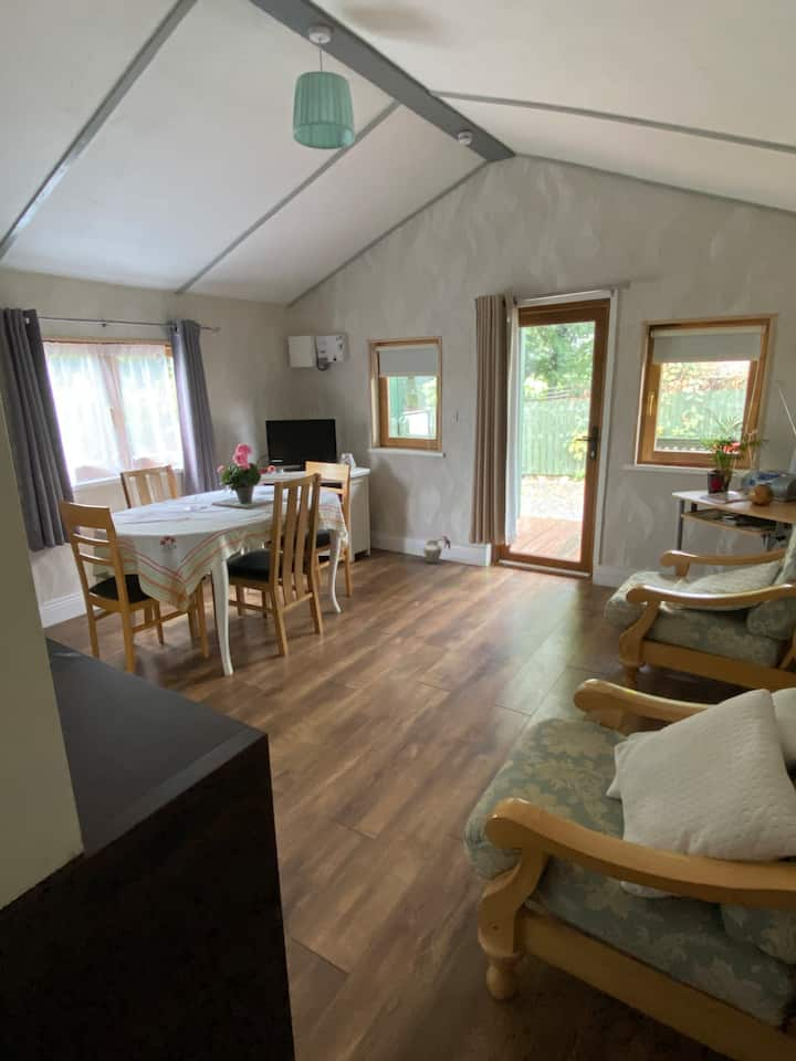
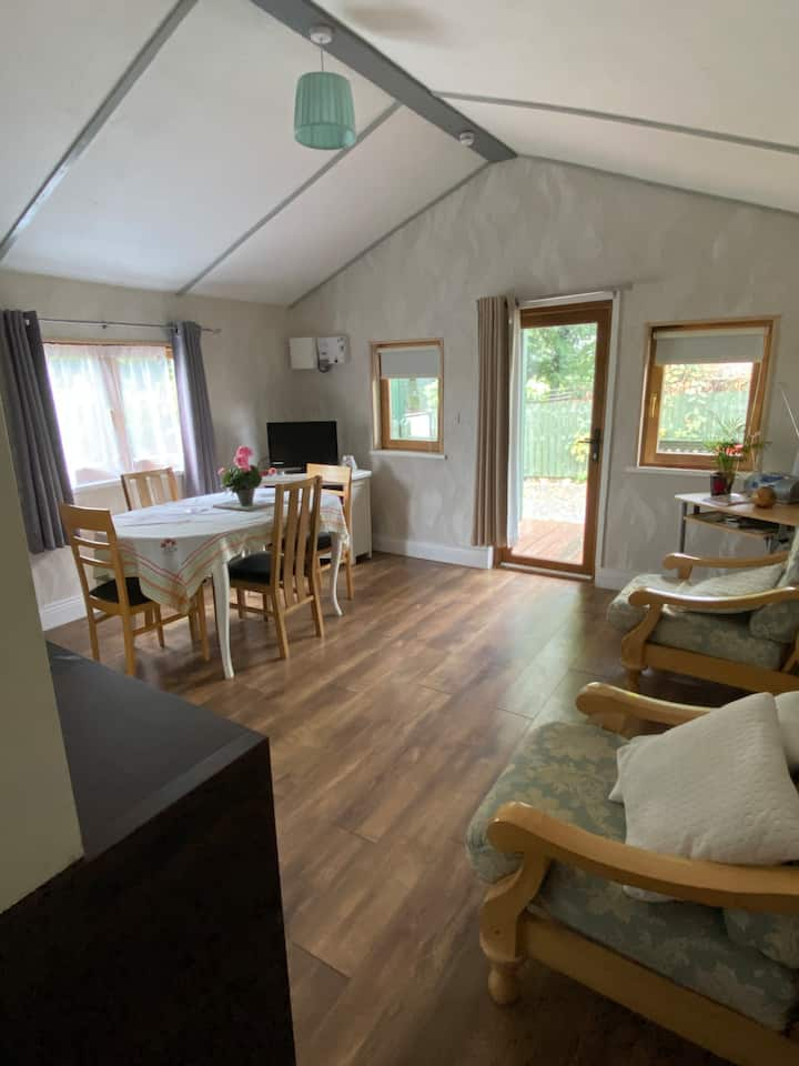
- vase (437, 548)
